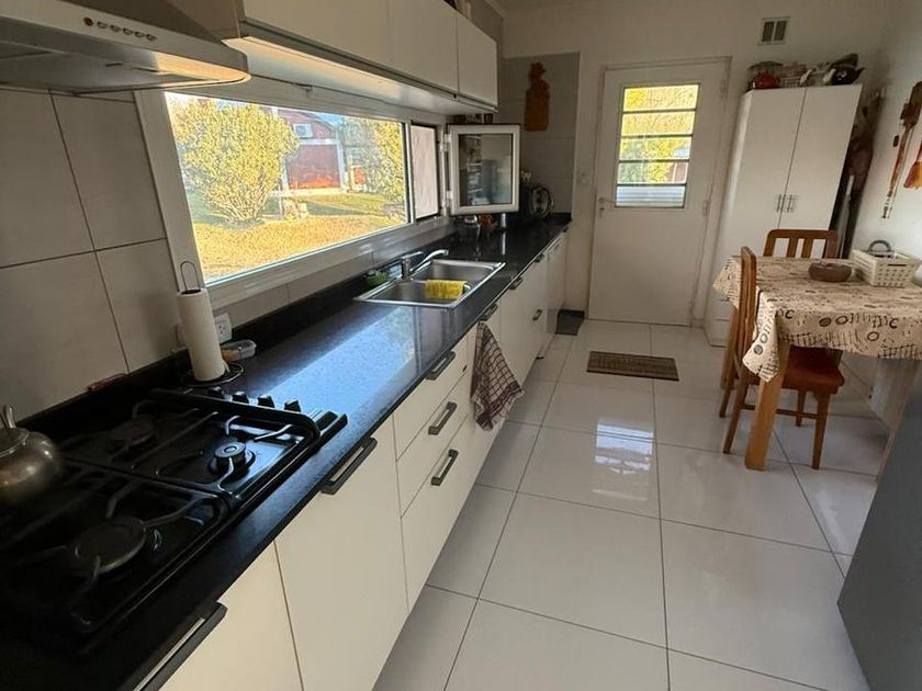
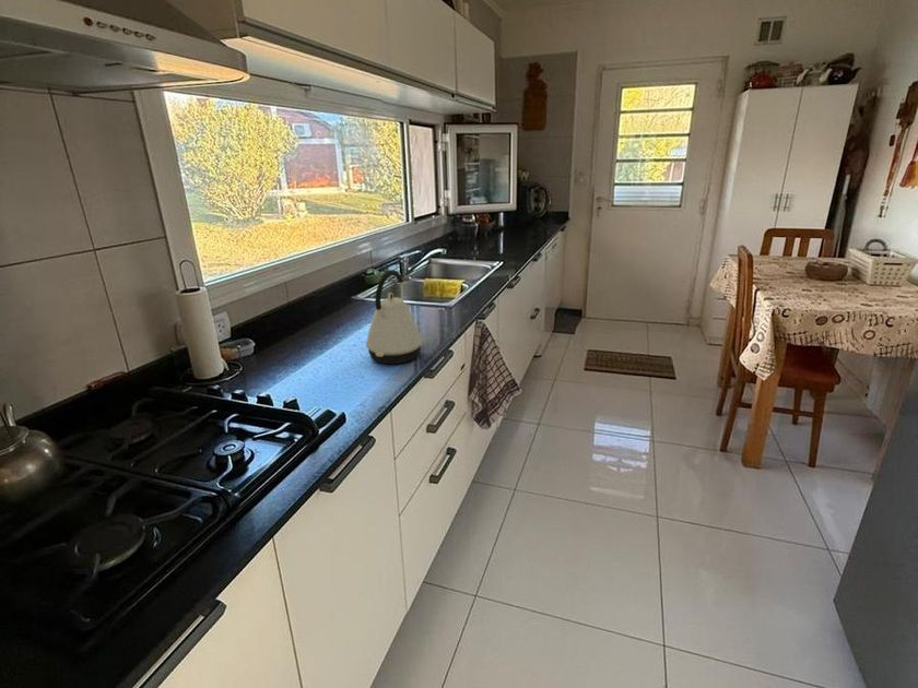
+ kettle (392, 313)
